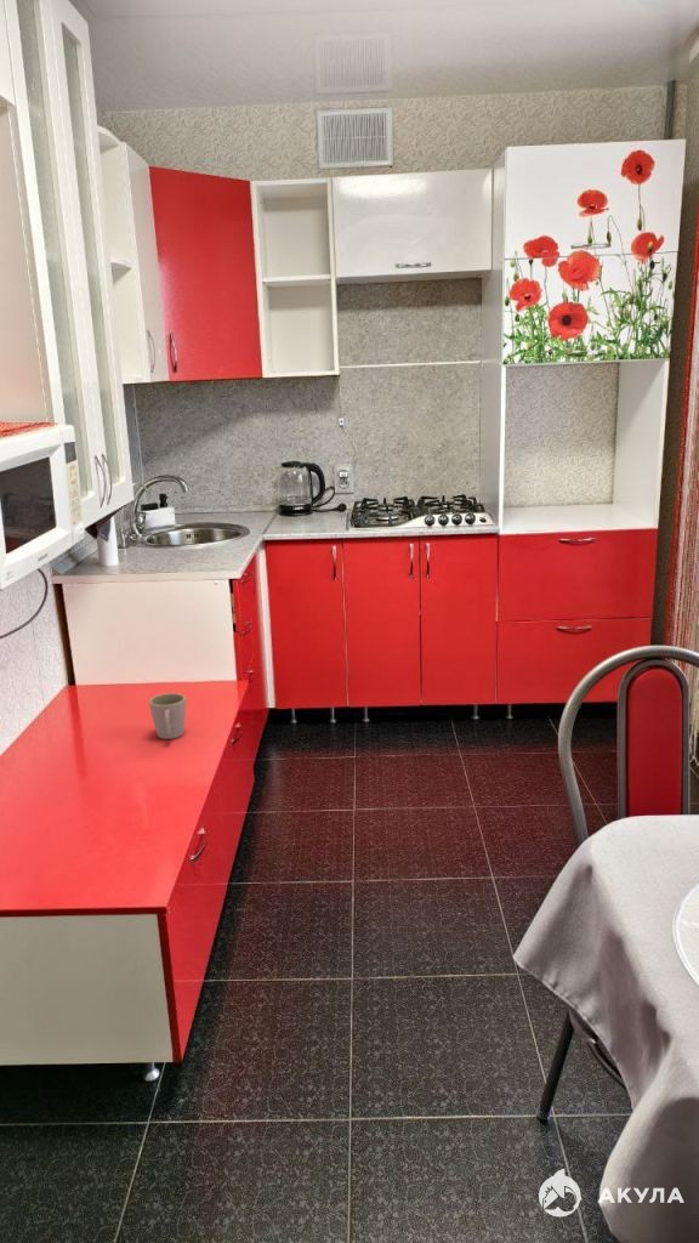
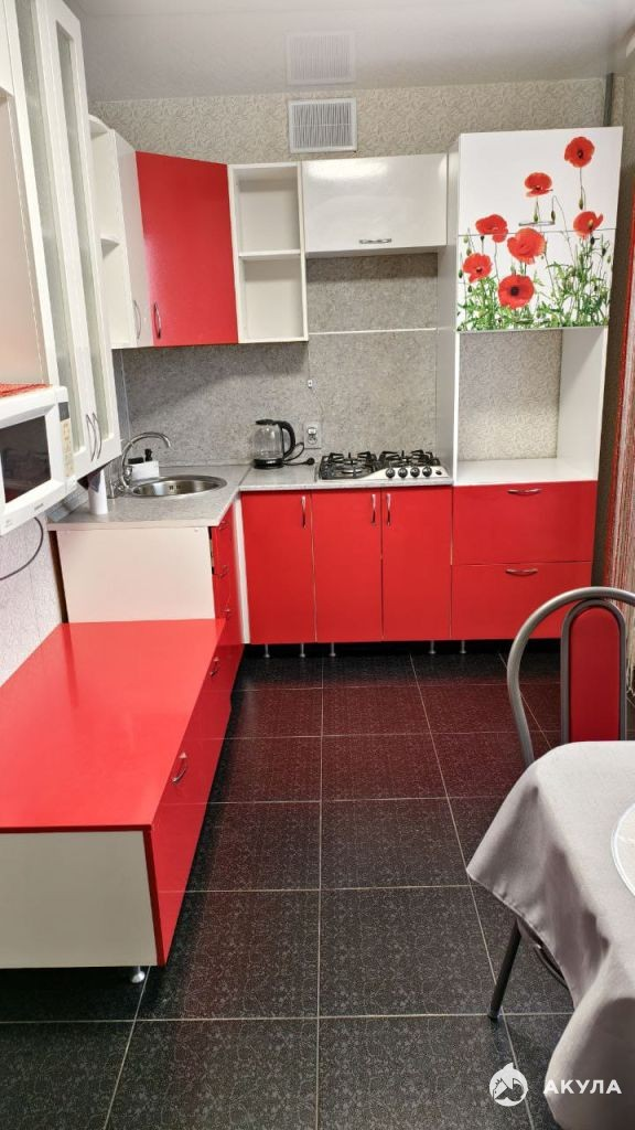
- mug (169, 719)
